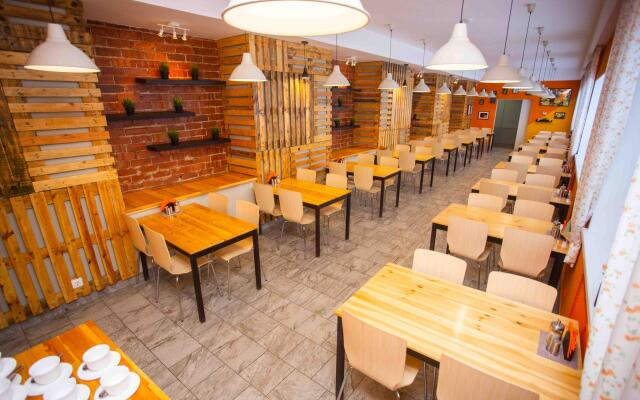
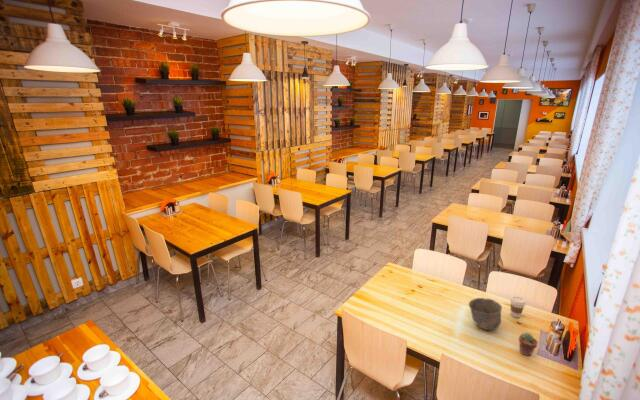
+ coffee cup (516, 307)
+ cup (484, 314)
+ potted succulent (527, 343)
